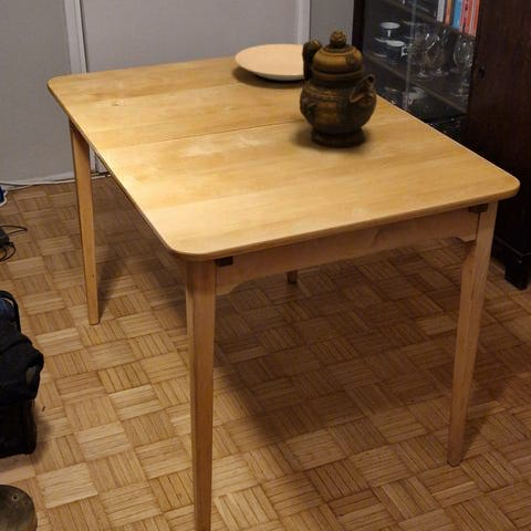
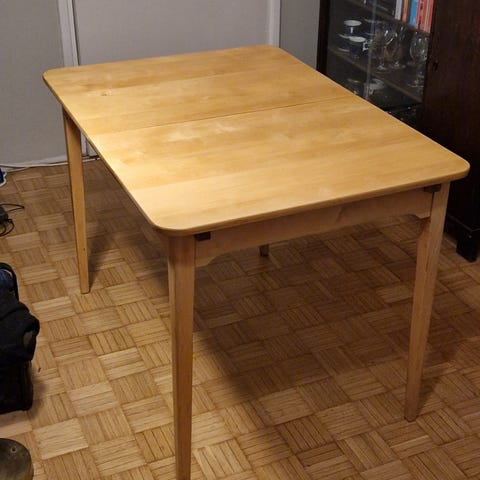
- plate (284, 65)
- teapot (337, 85)
